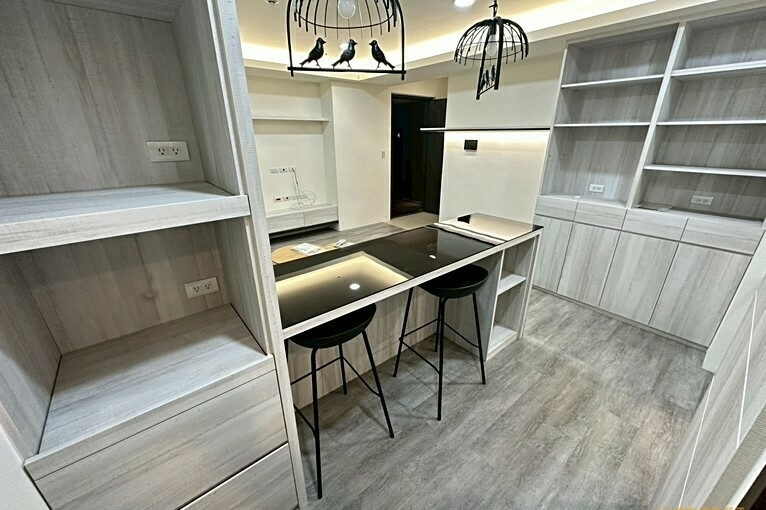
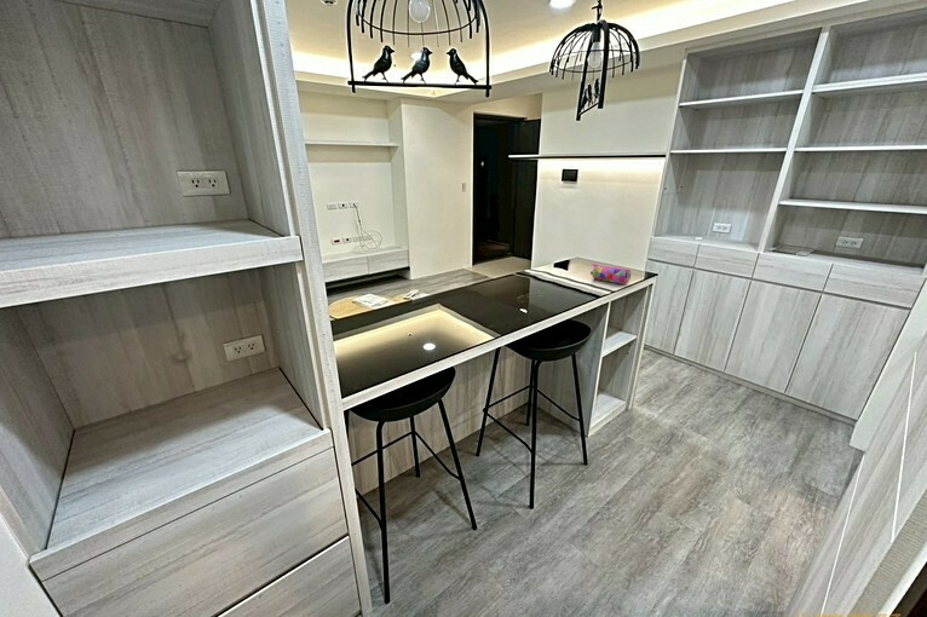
+ pencil case (610, 273)
